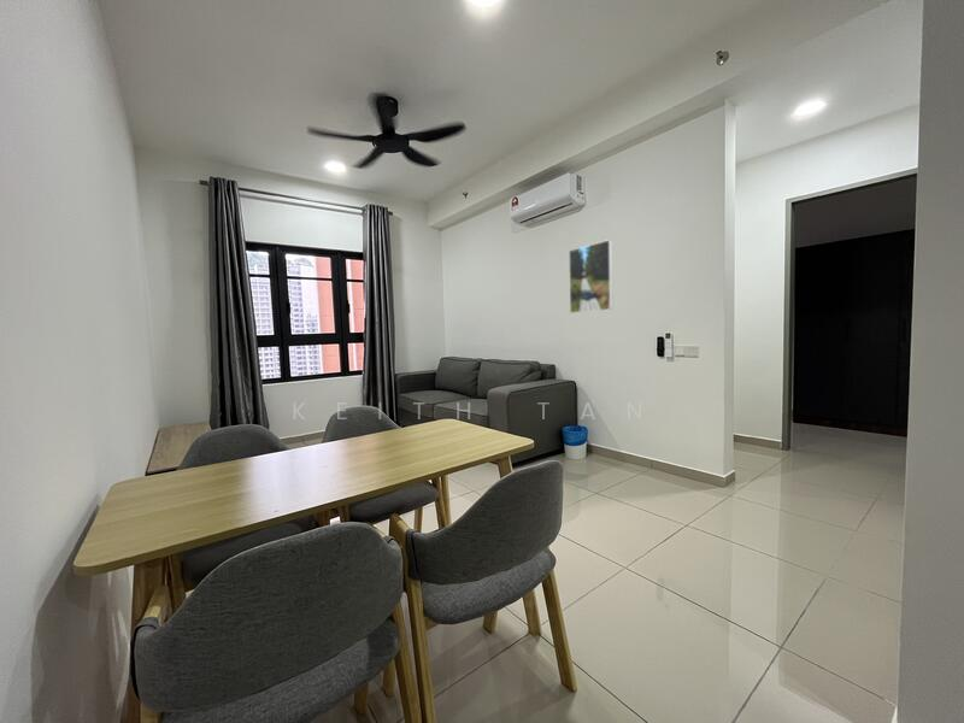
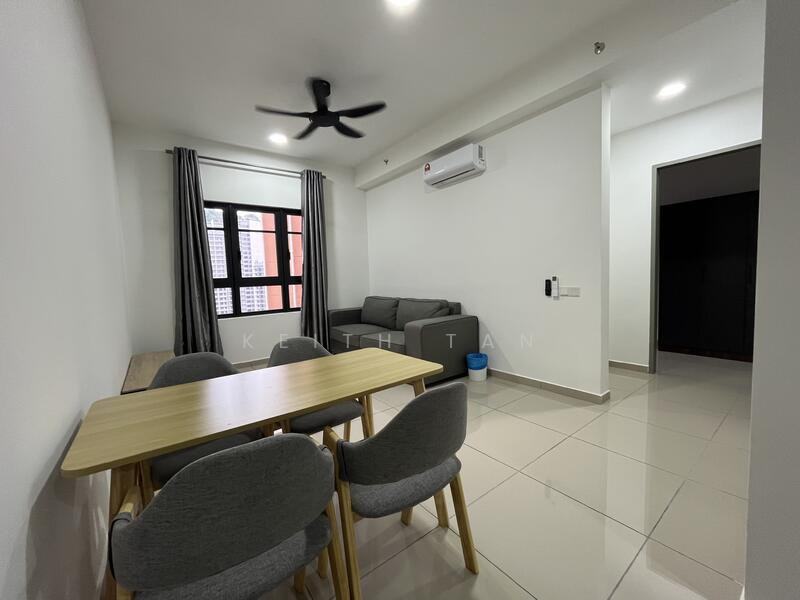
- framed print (589, 278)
